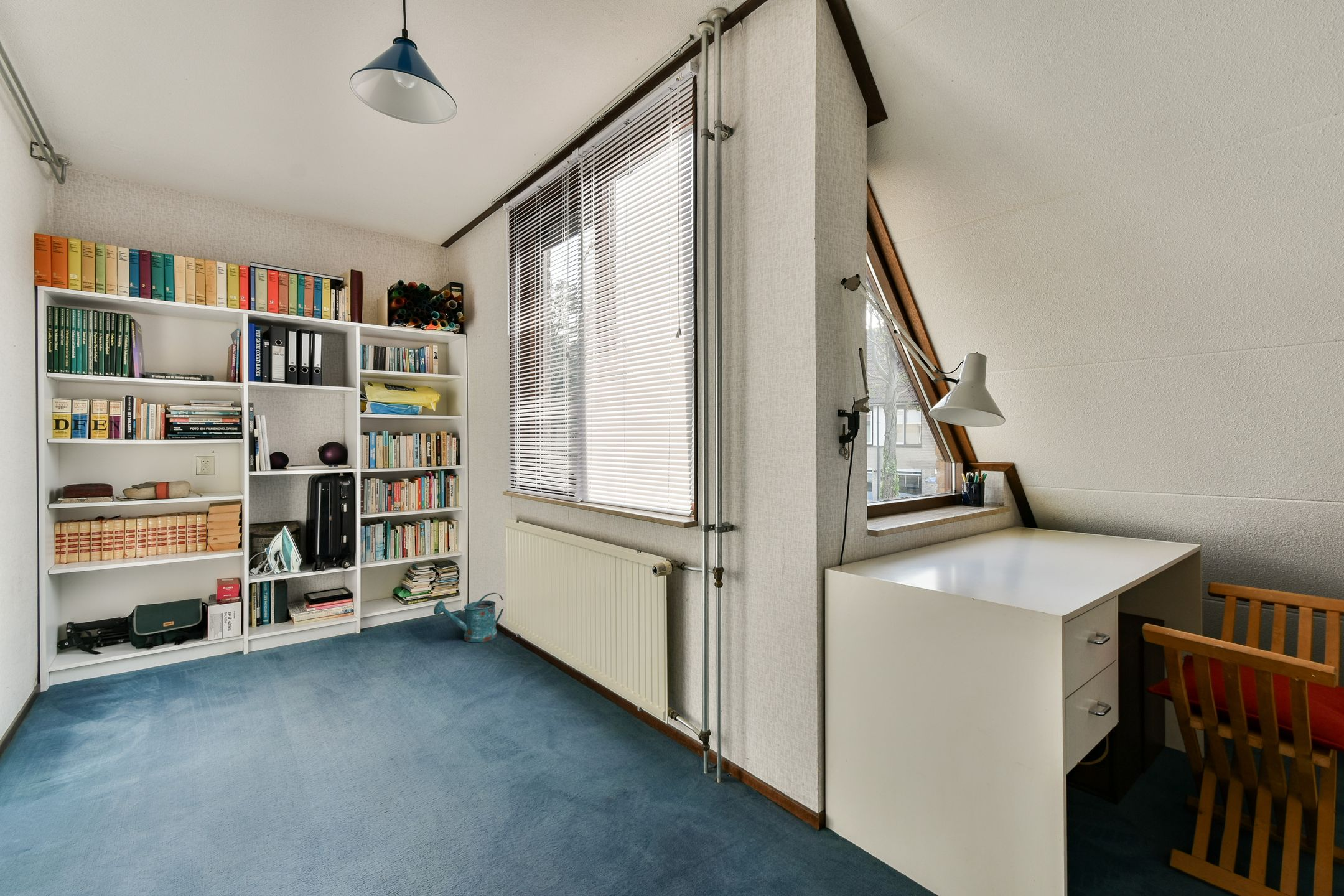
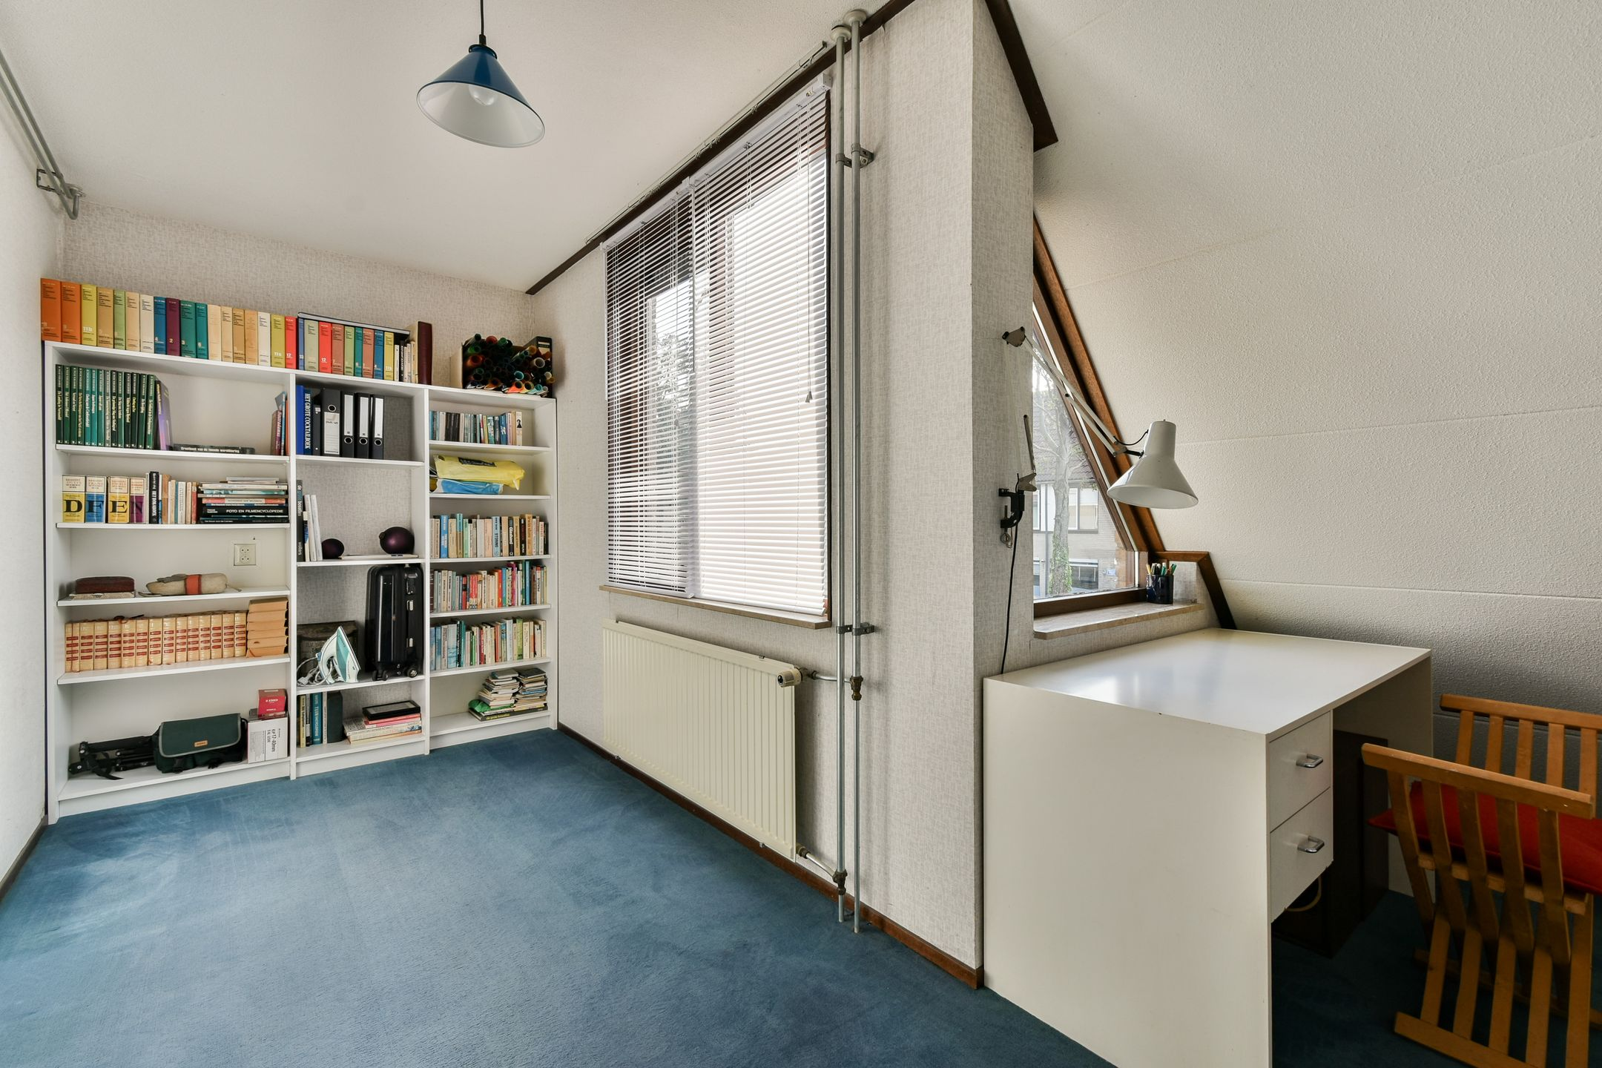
- watering can (470, 618)
